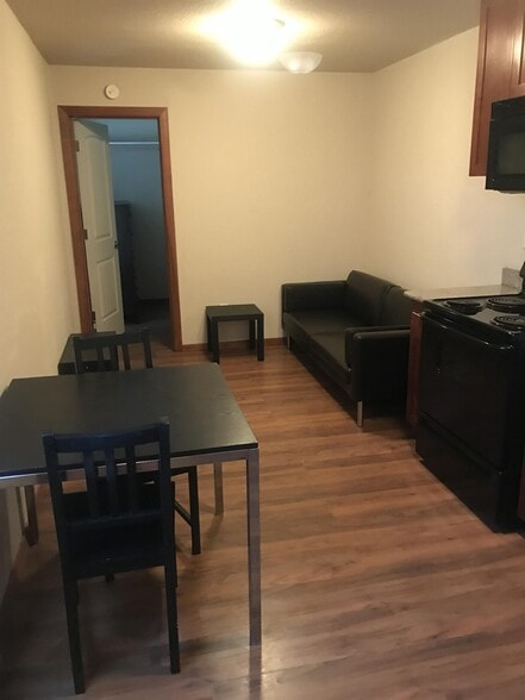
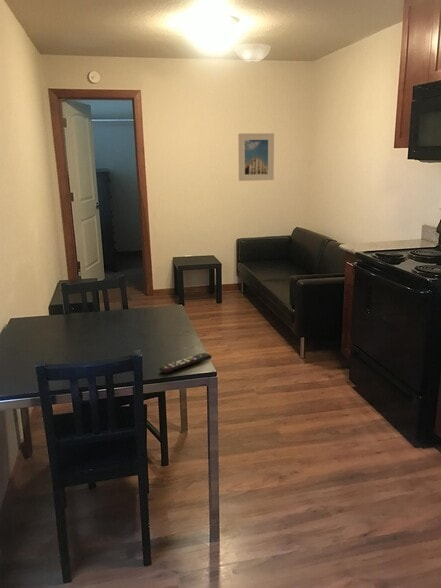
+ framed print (256, 157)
+ remote control (186, 362)
